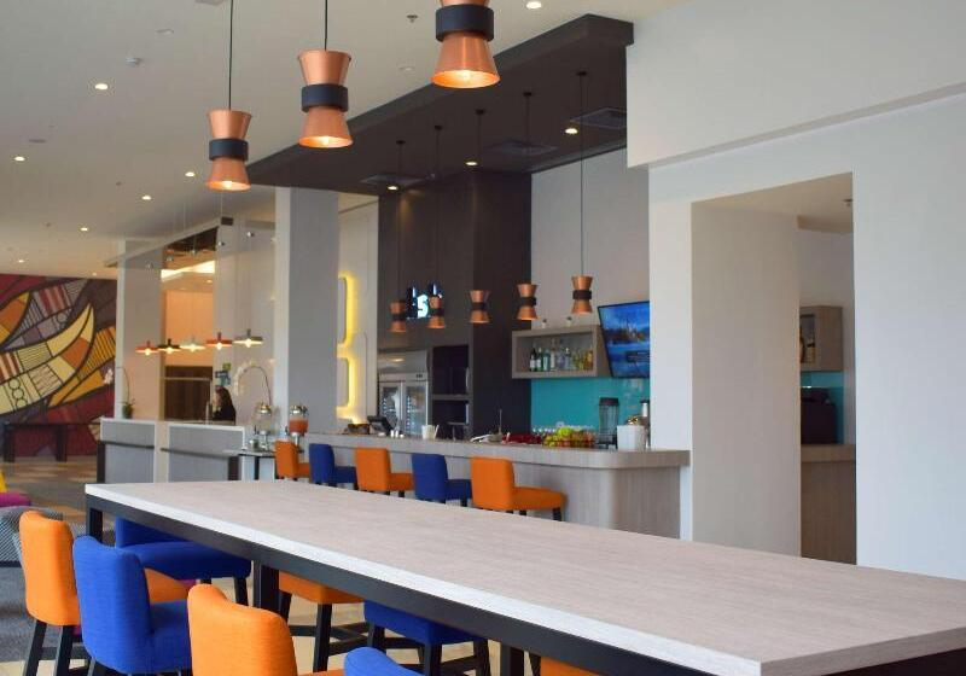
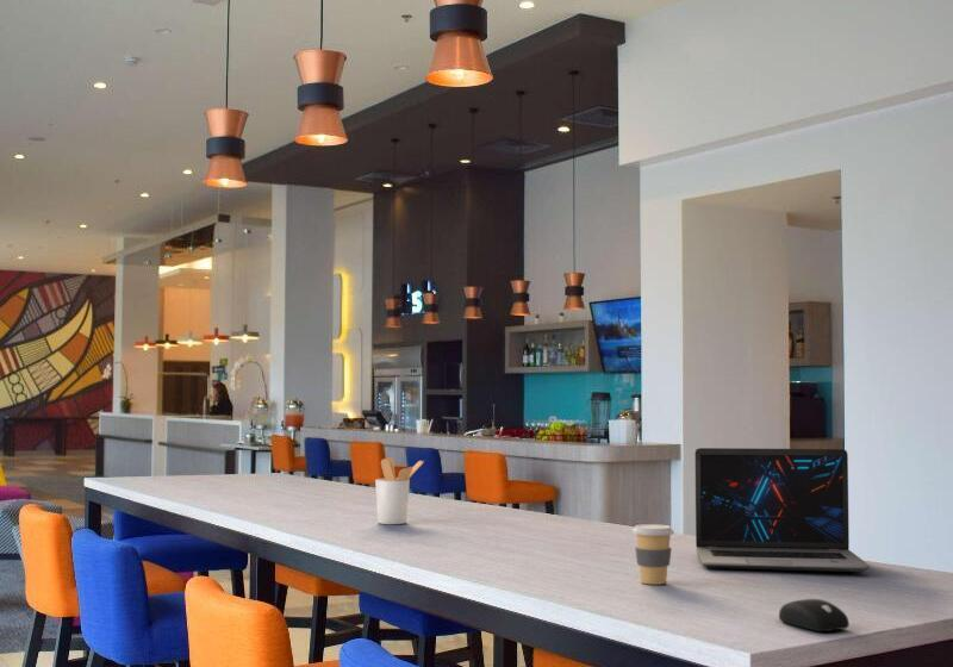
+ laptop (777, 507)
+ coffee cup (653, 554)
+ computer mouse (810, 612)
+ utensil holder (400, 490)
